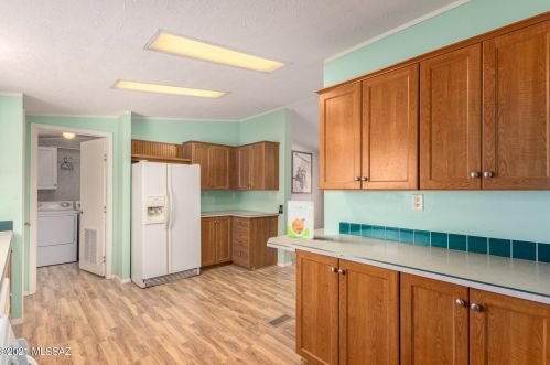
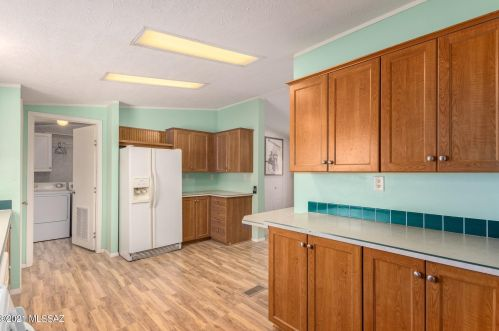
- cereal box (300, 218)
